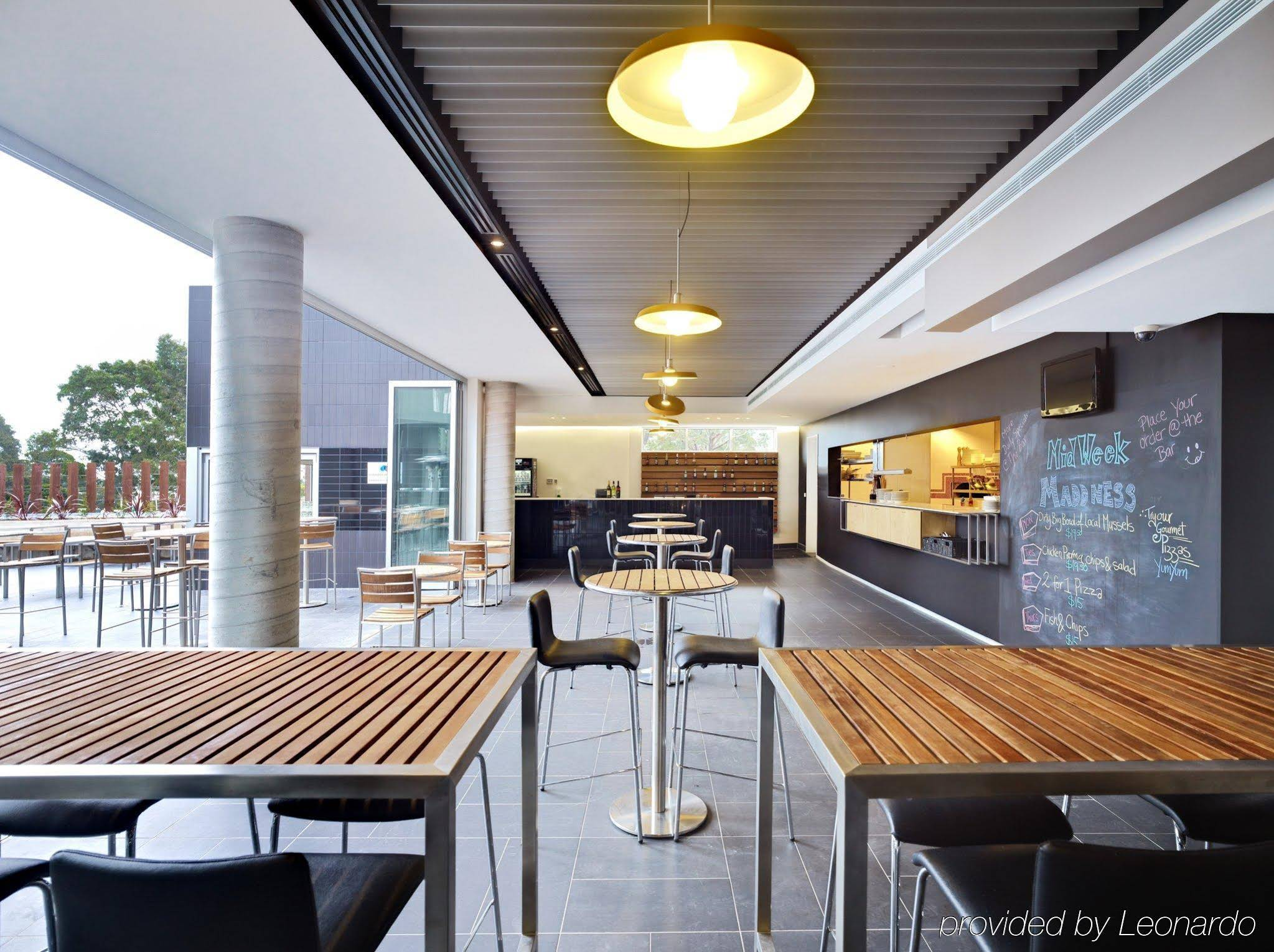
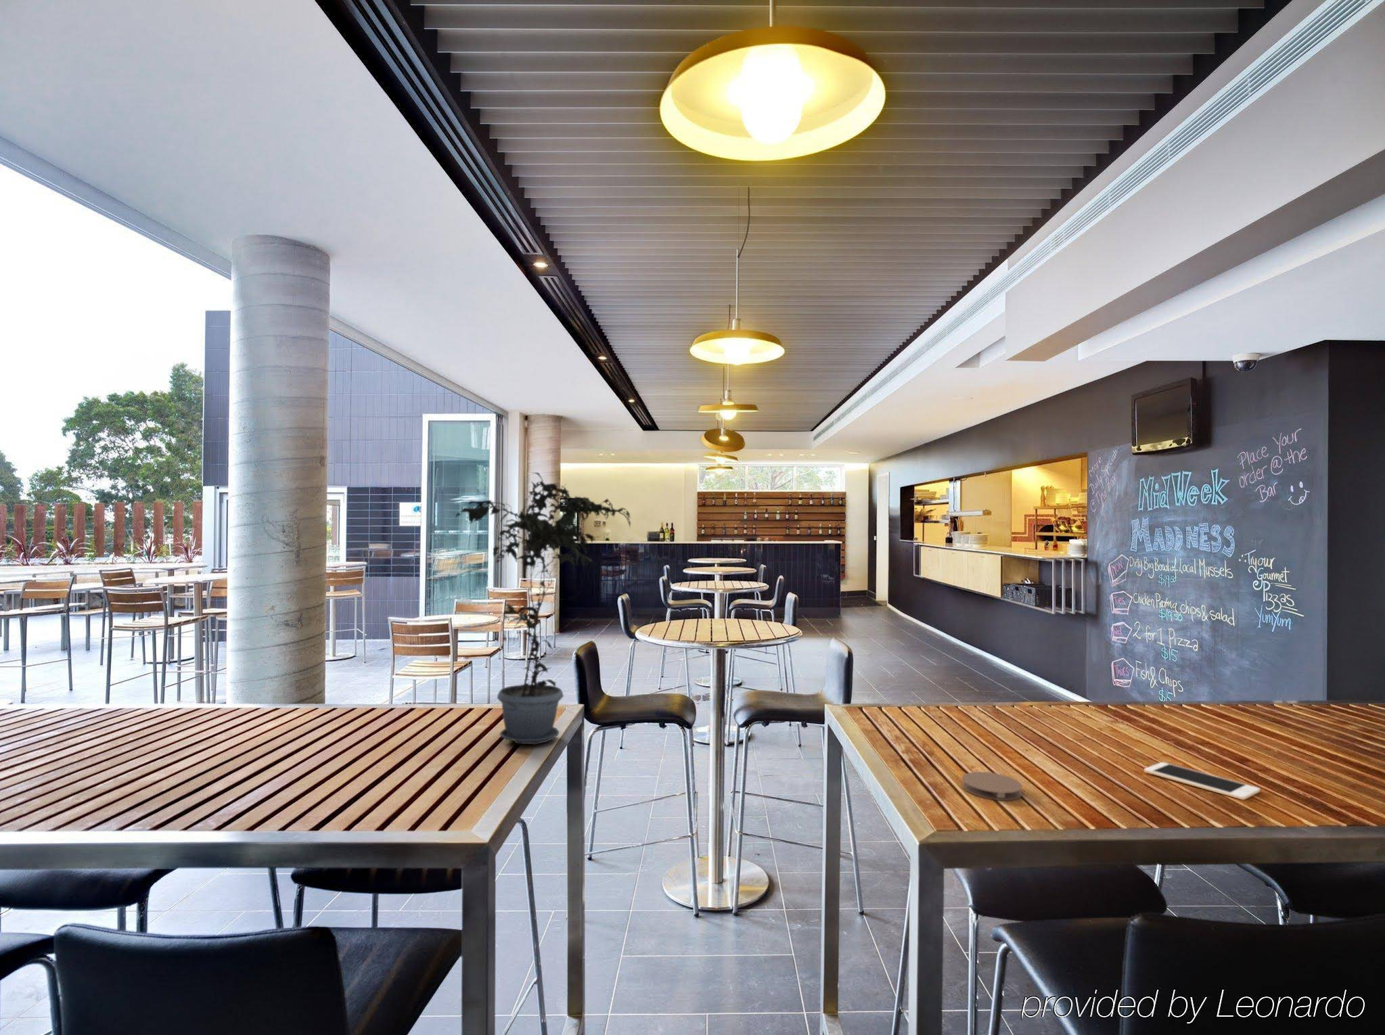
+ potted plant (537, 604)
+ coaster (991, 785)
+ cell phone (1199, 780)
